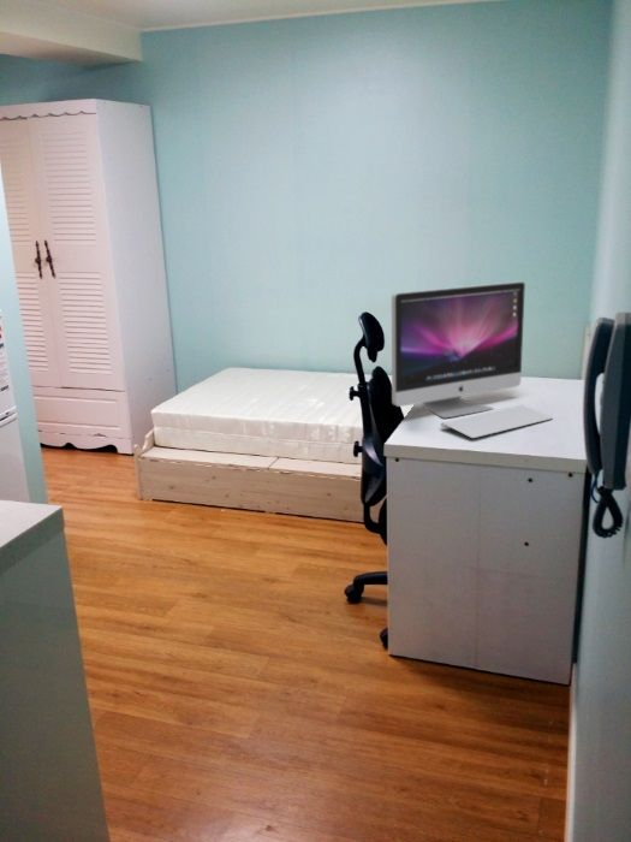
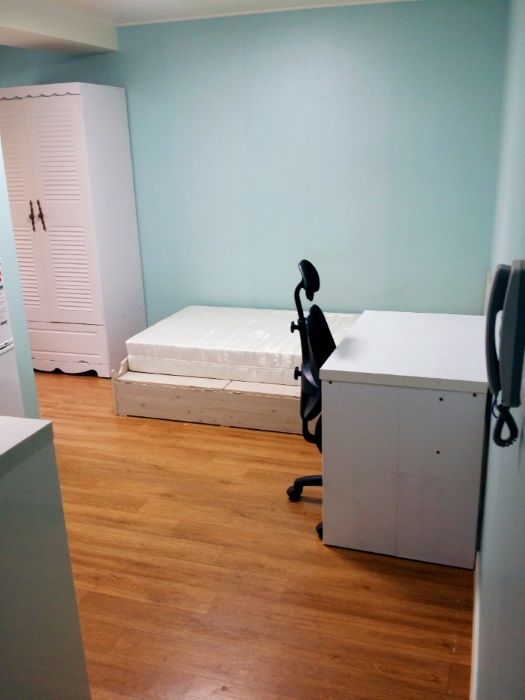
- all-in-one computer (476, 354)
